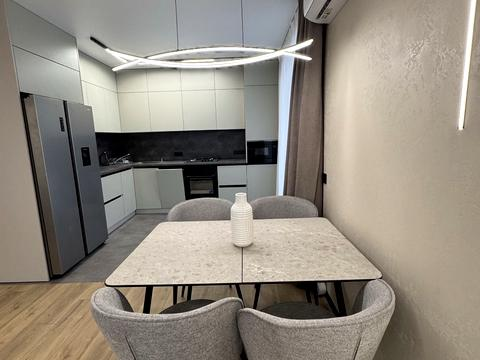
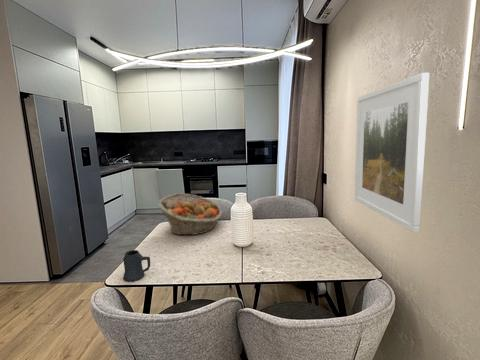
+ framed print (382, 152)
+ fruit basket (191, 212)
+ mug (136, 264)
